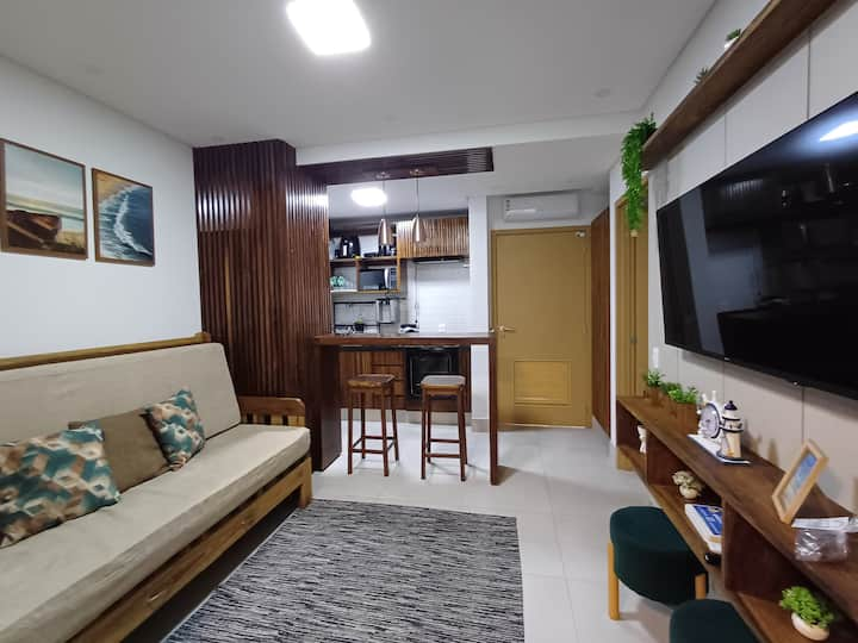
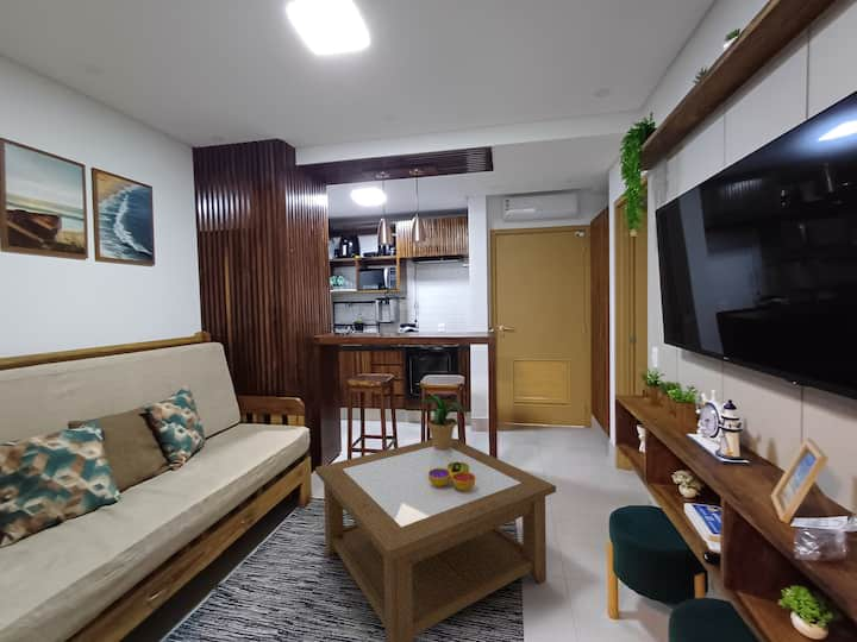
+ decorative bowl (456, 473)
+ coffee table (427, 520)
+ potted plant (440, 422)
